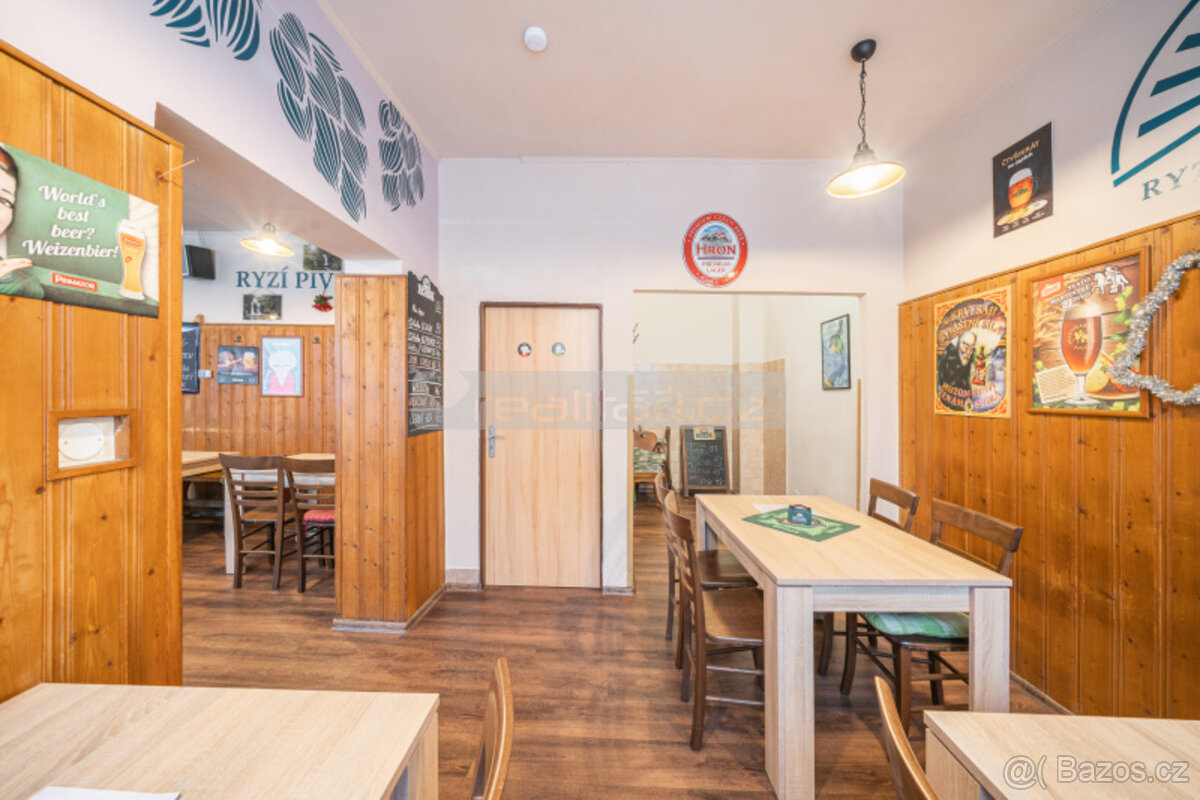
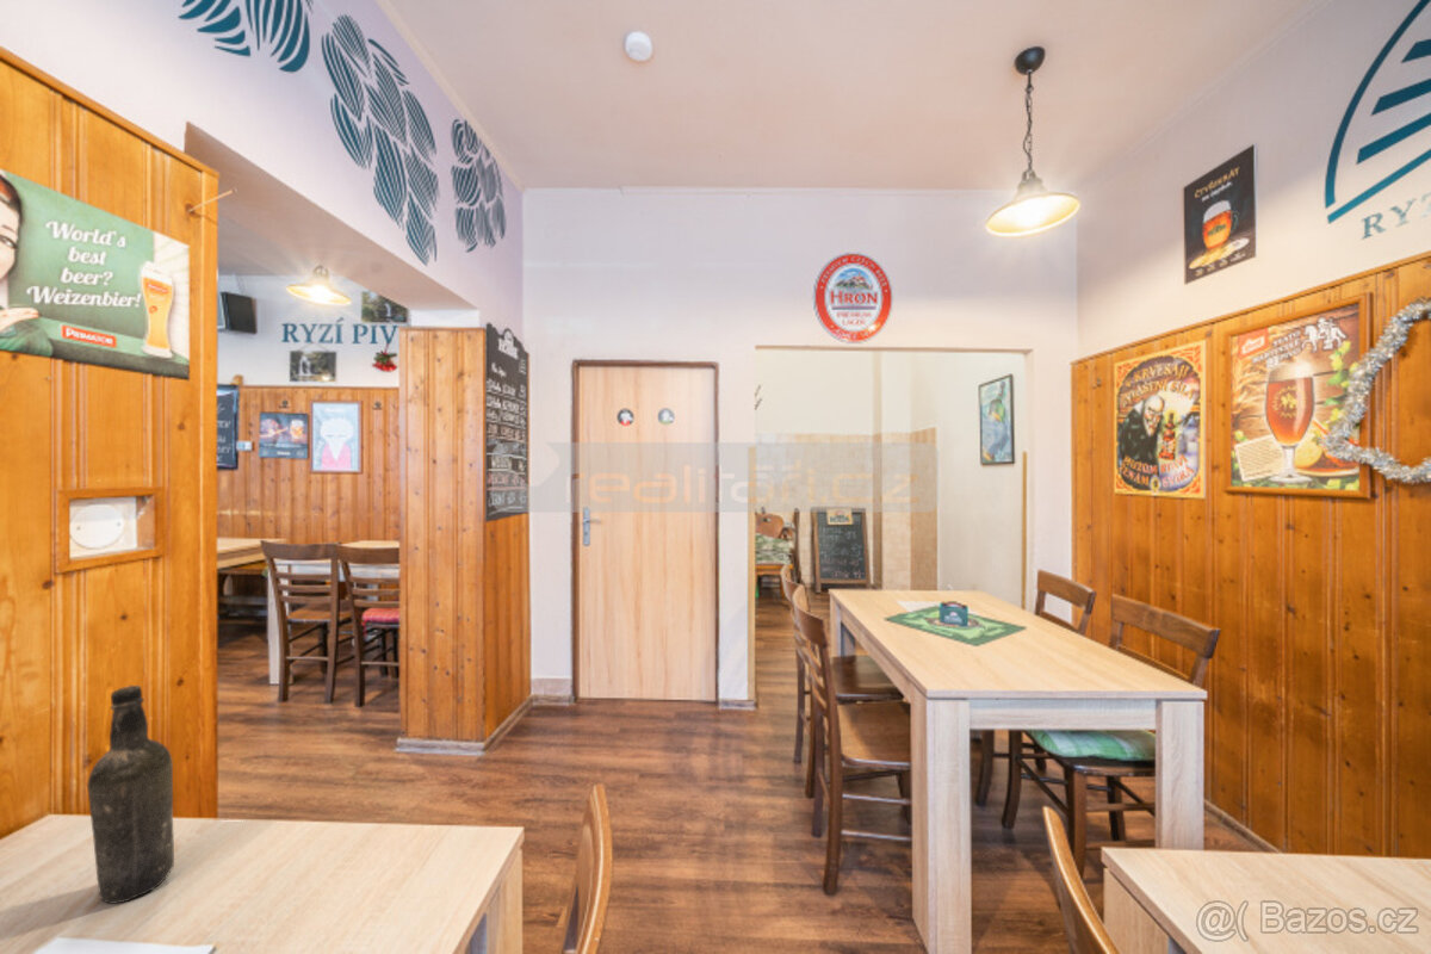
+ beer bottle (132, 787)
